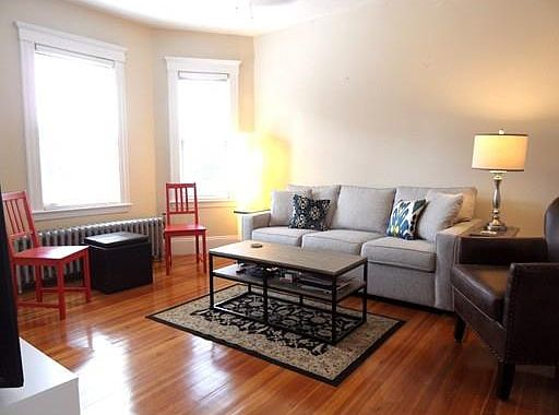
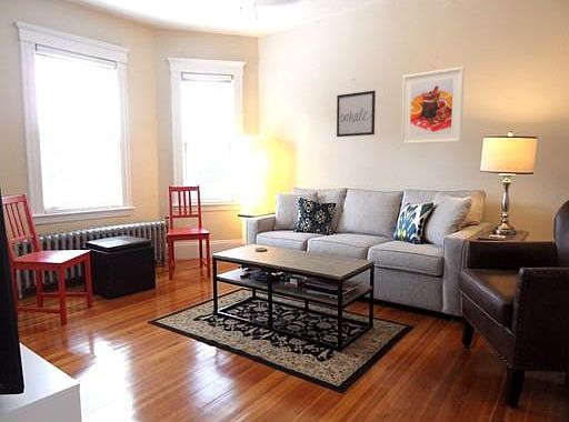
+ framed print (430, 108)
+ wall art (355, 114)
